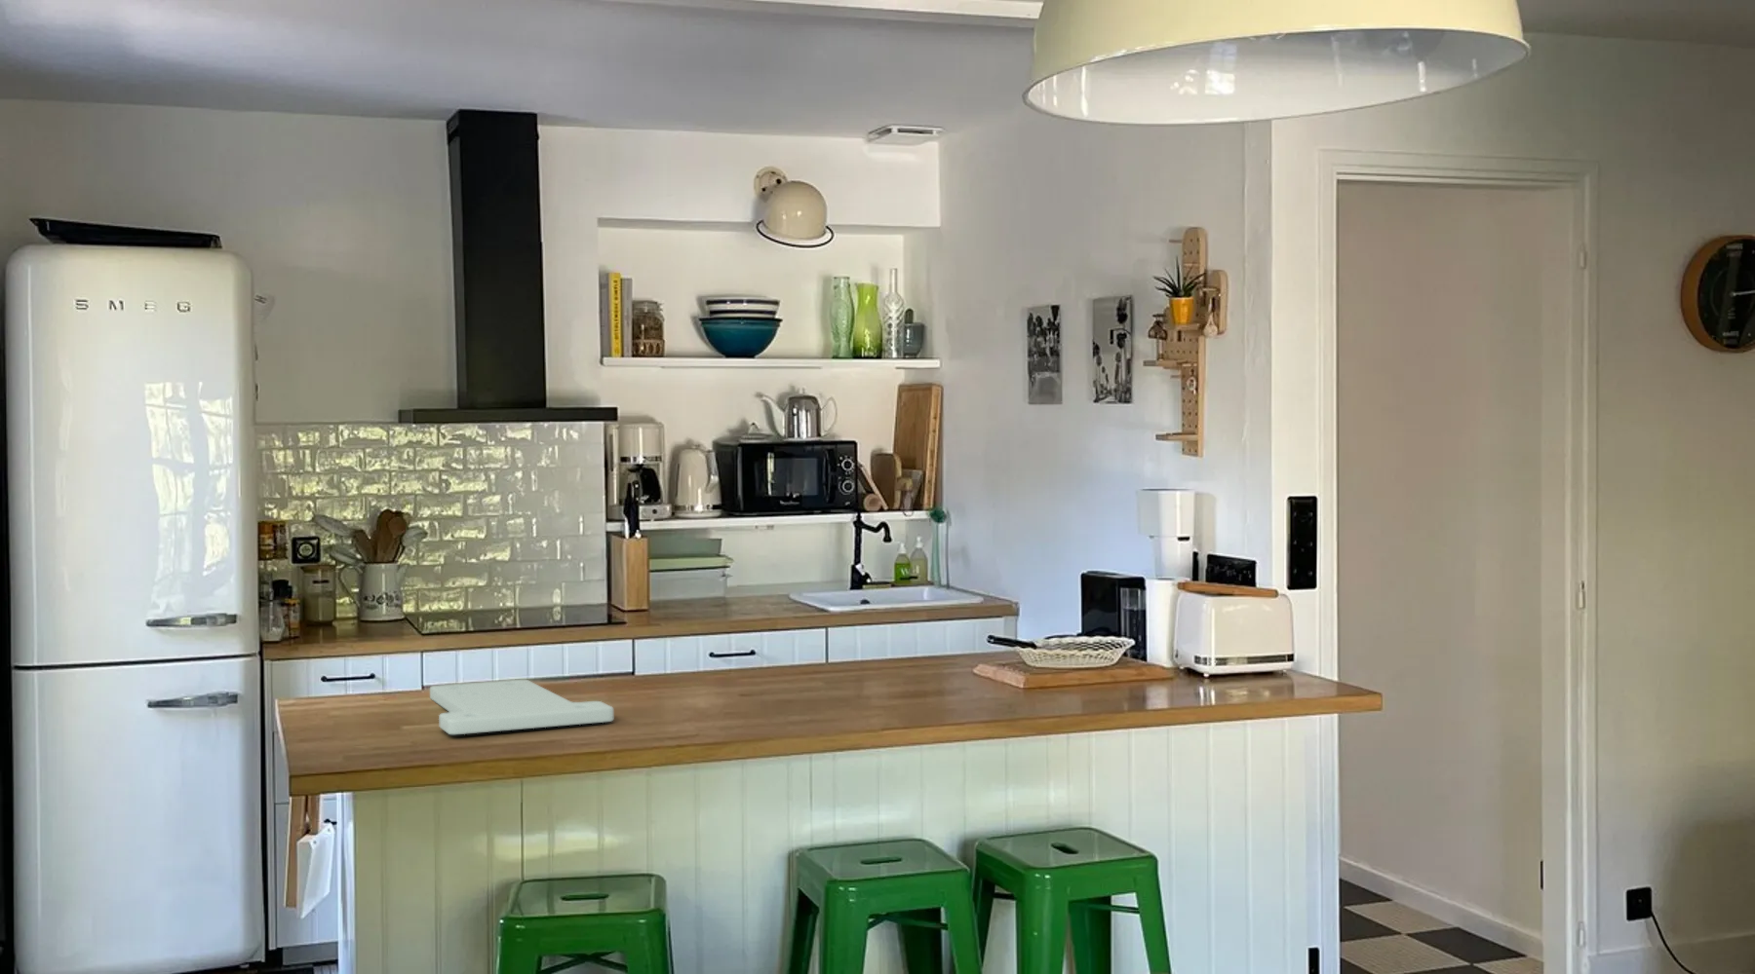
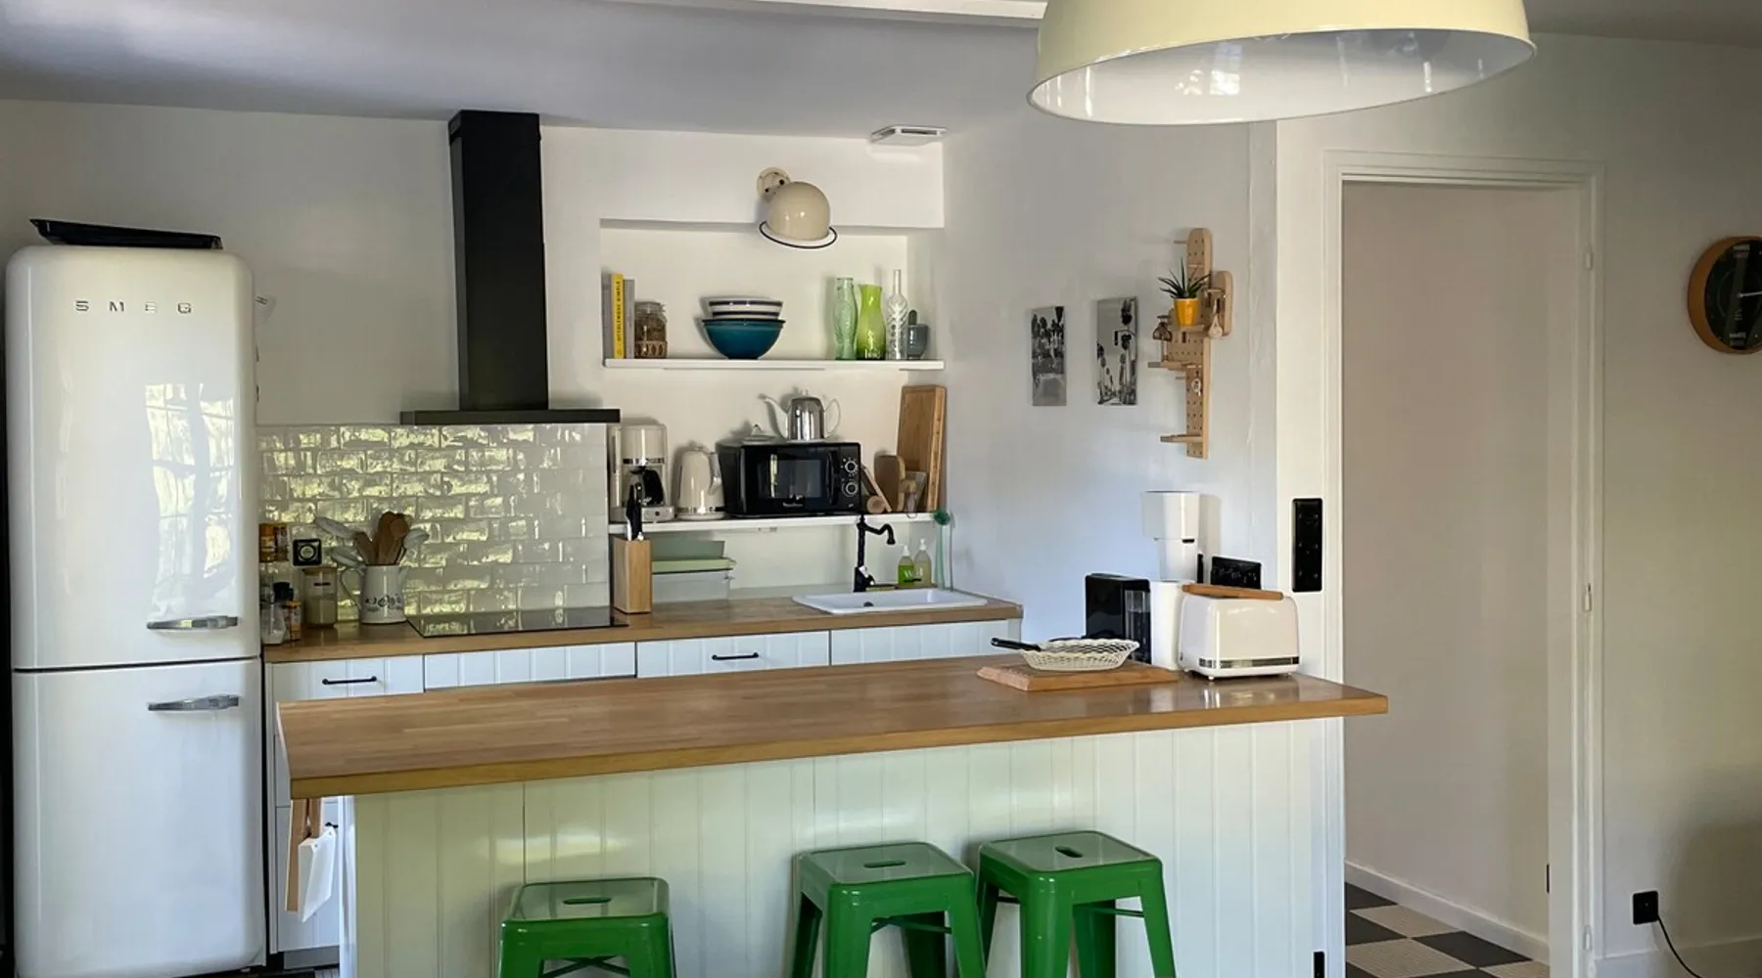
- cutting board (504, 703)
